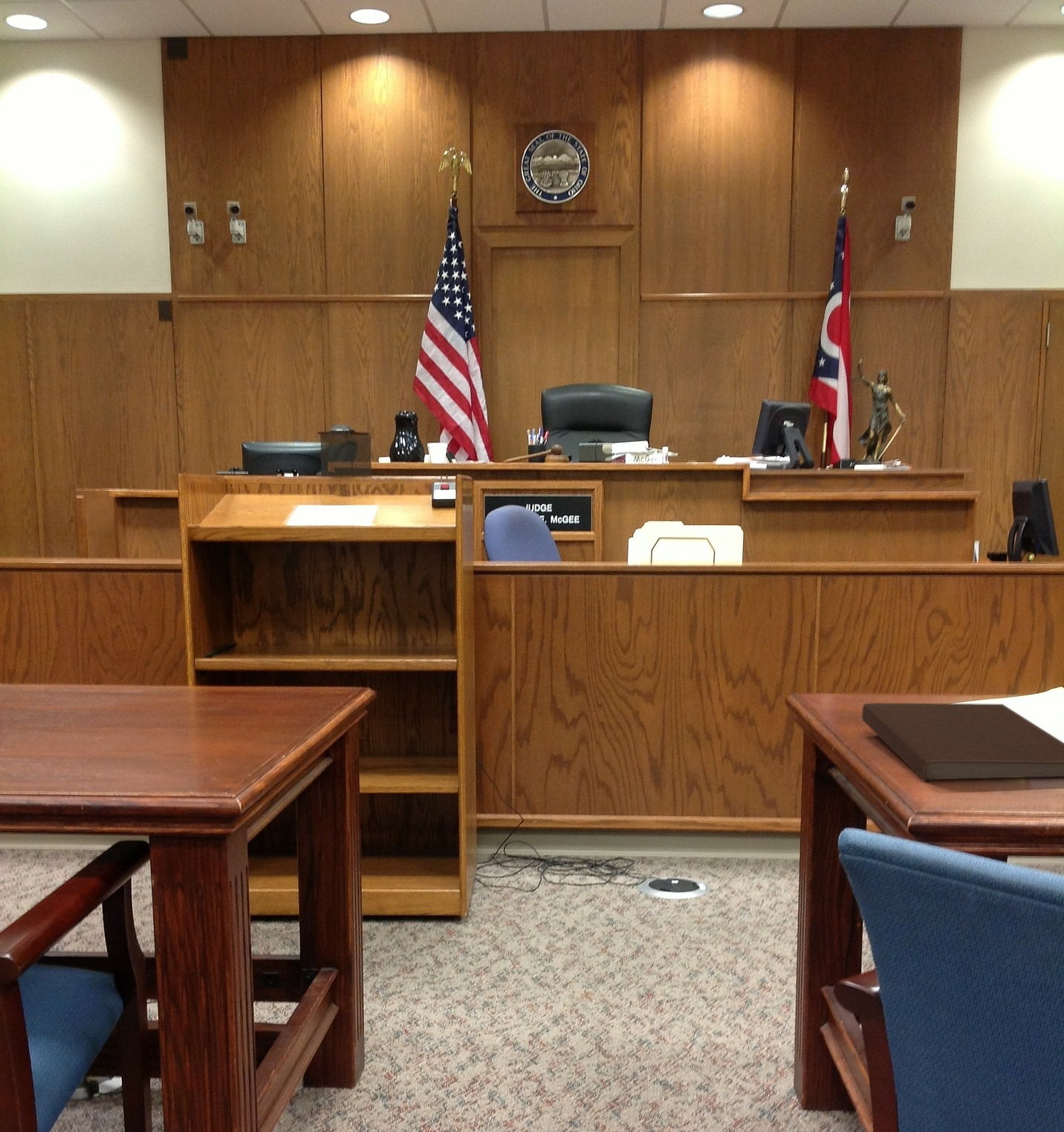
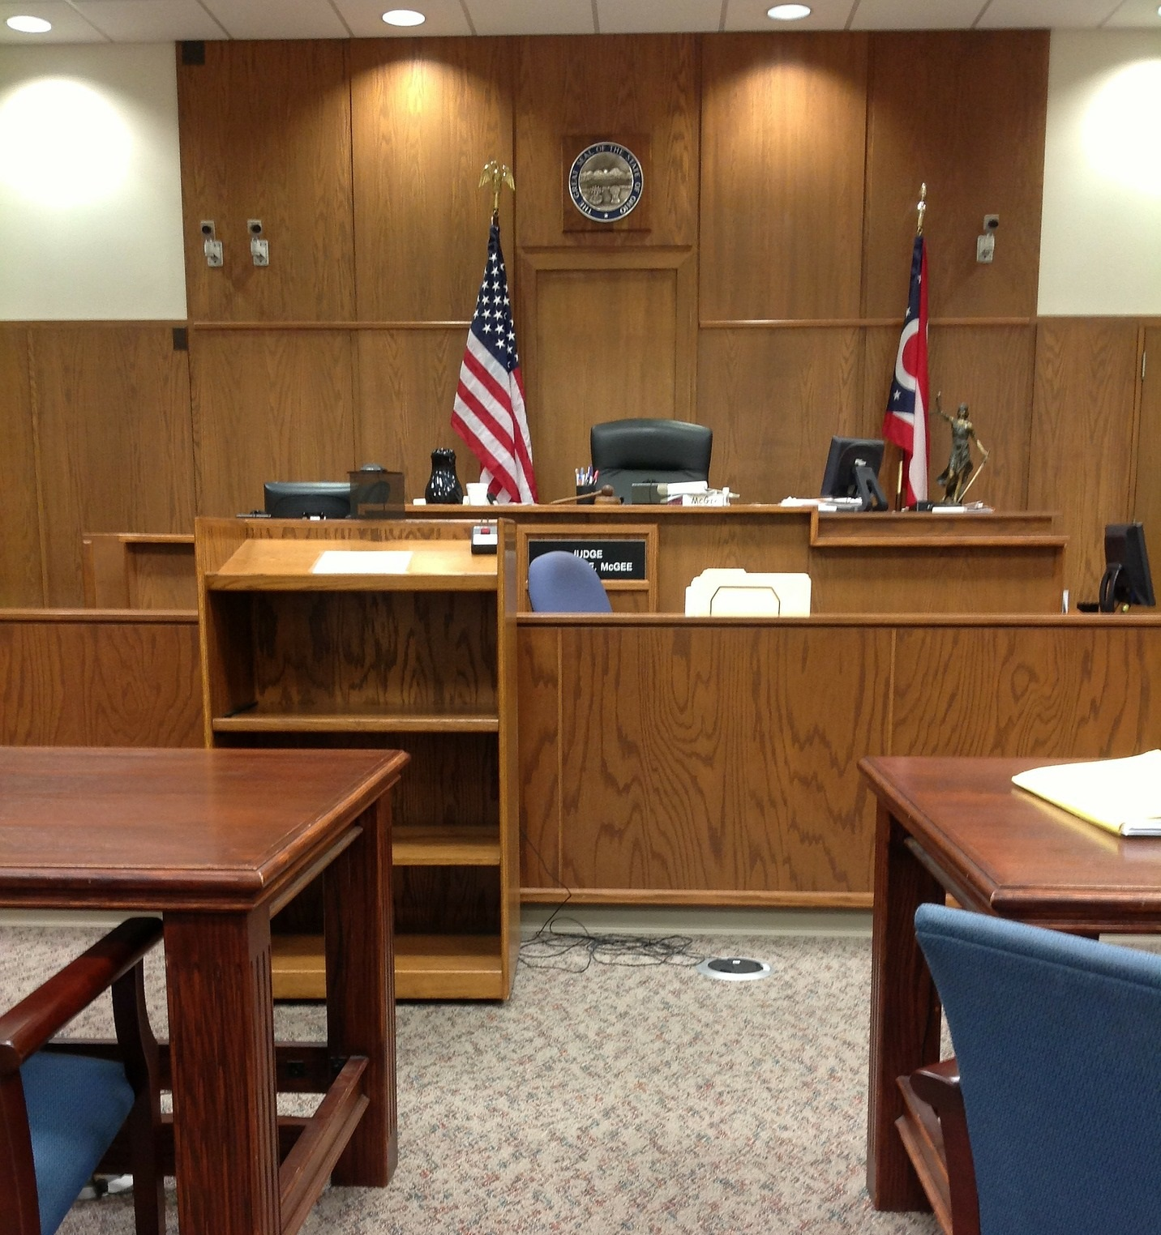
- notebook (967, 741)
